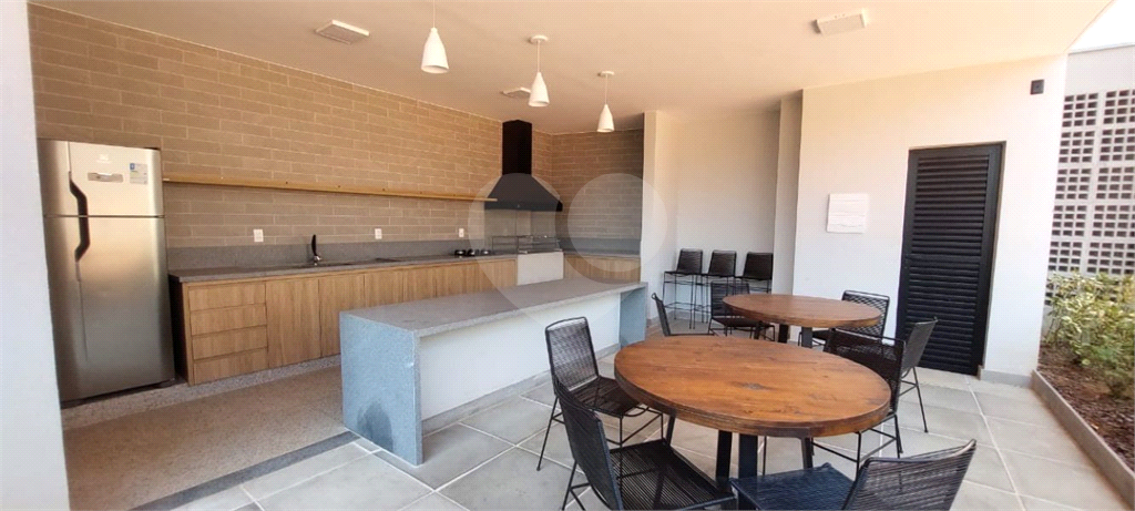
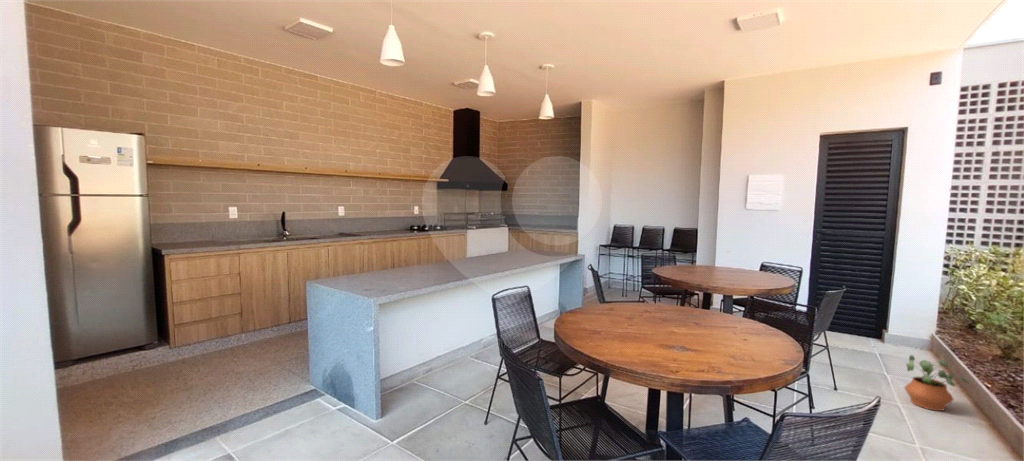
+ potted plant (935, 383)
